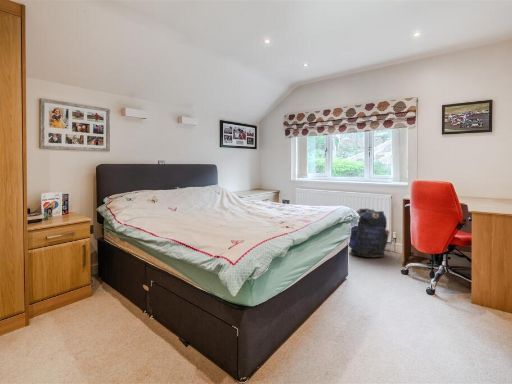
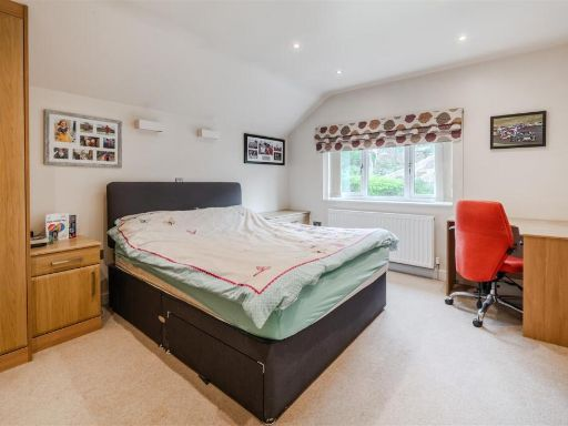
- backpack (366, 230)
